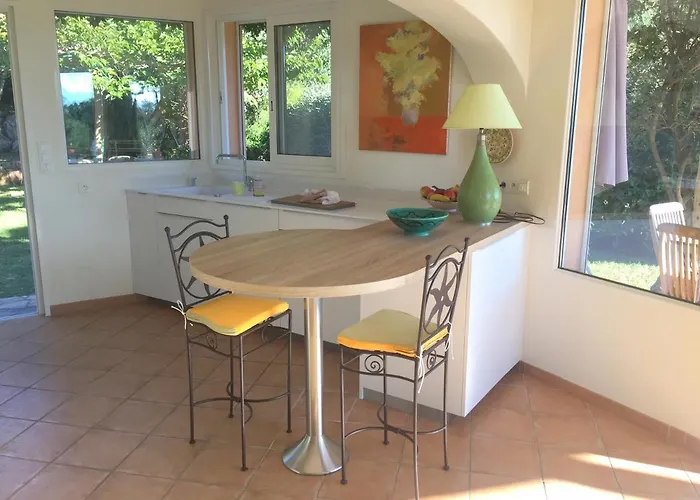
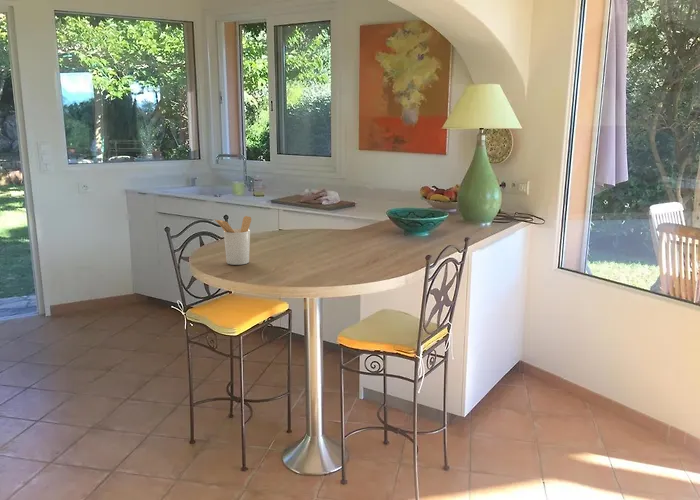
+ utensil holder (232, 239)
